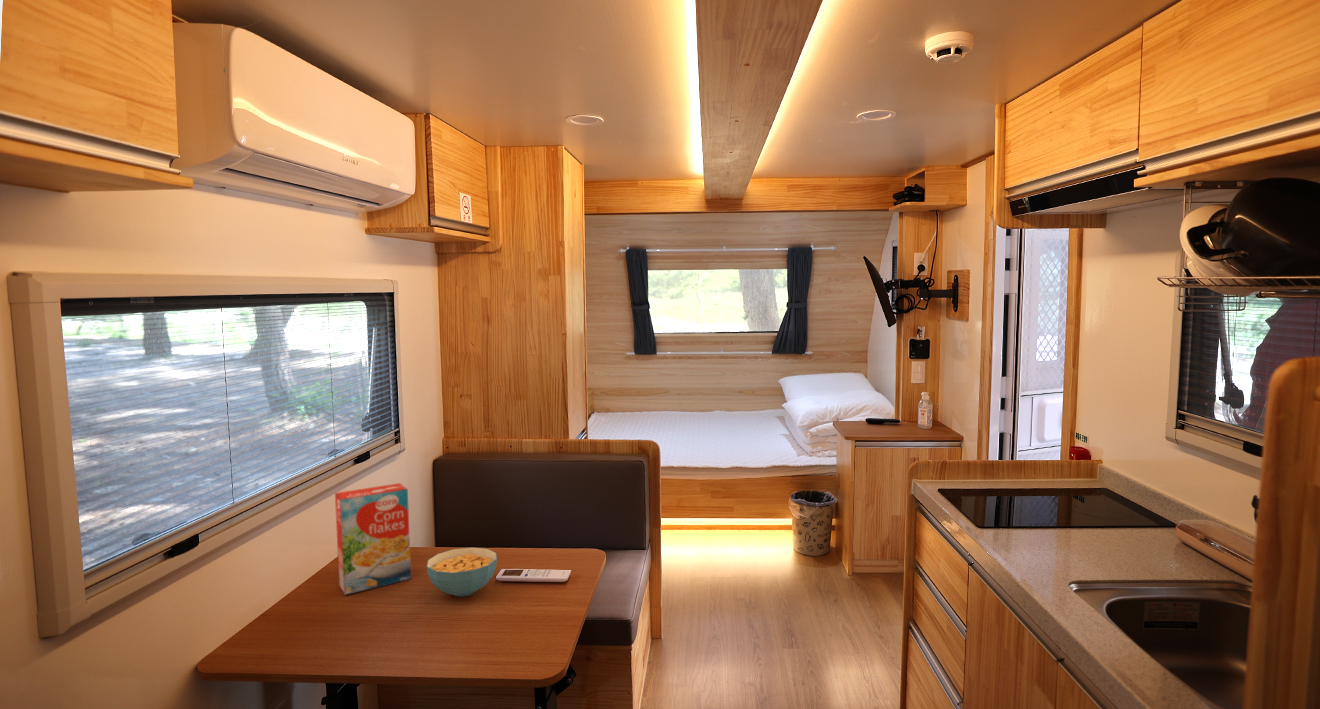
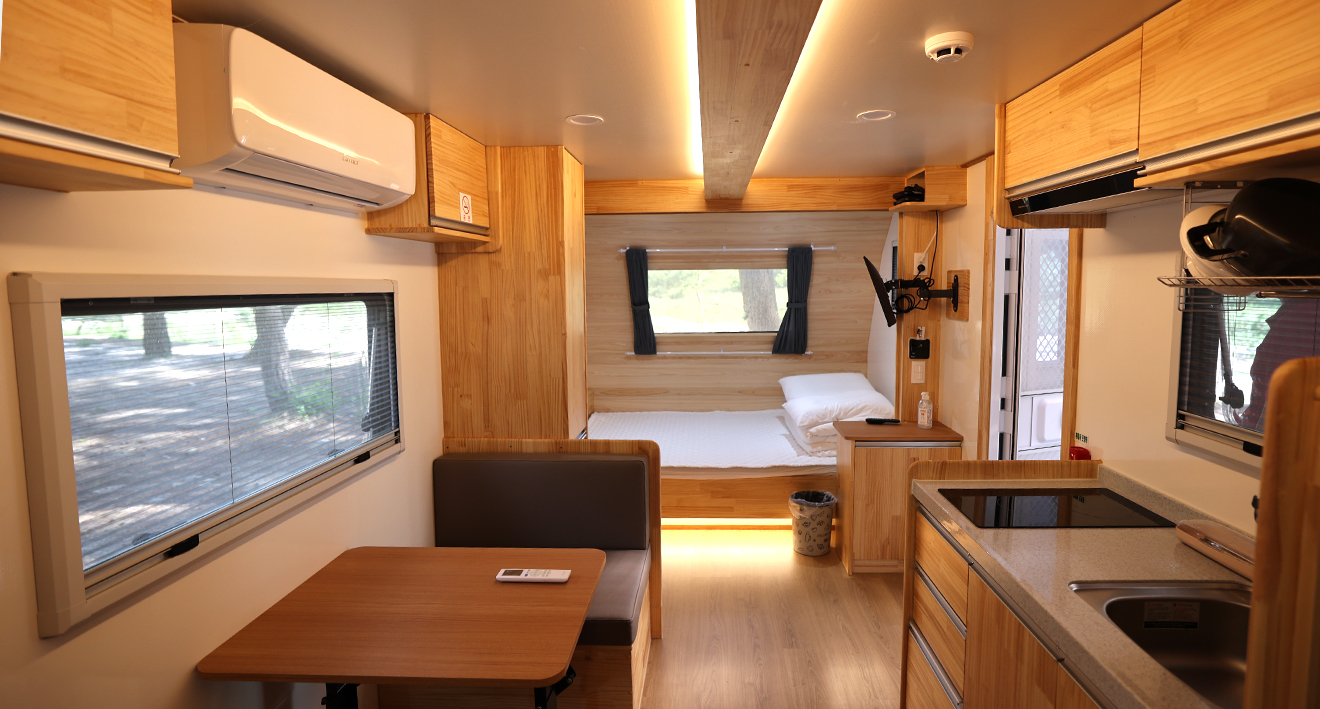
- cereal bowl (462, 575)
- cereal box (373, 536)
